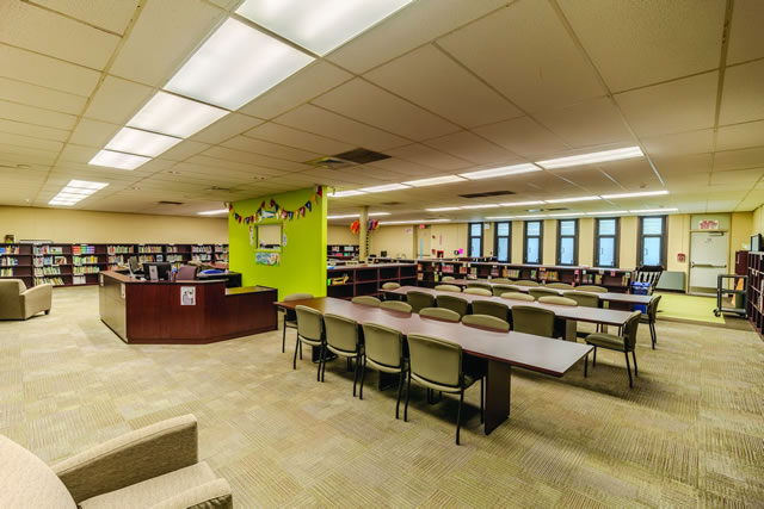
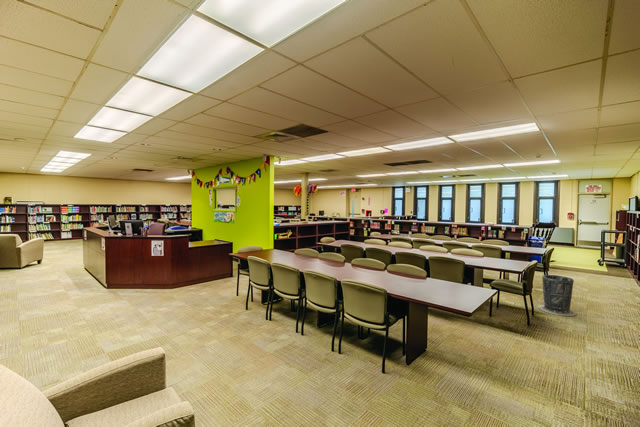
+ trash can (557, 293)
